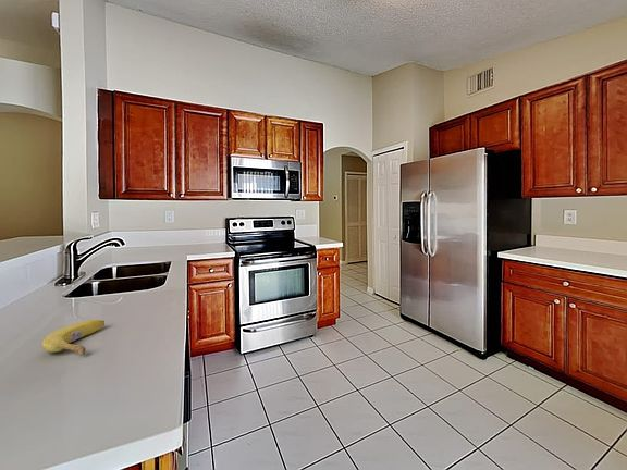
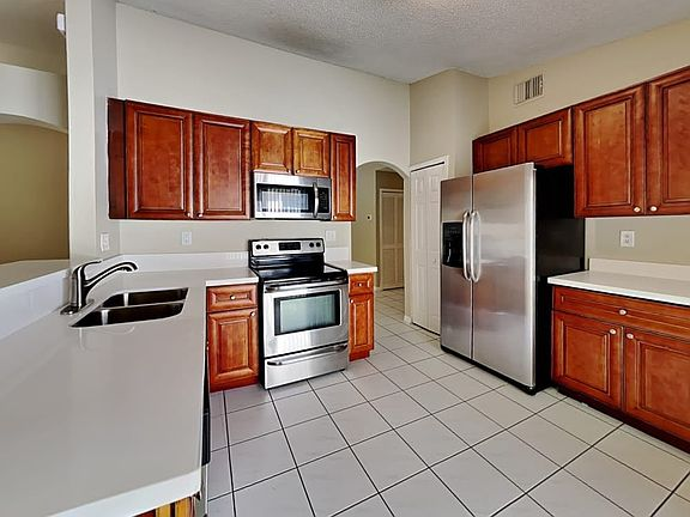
- fruit (81, 336)
